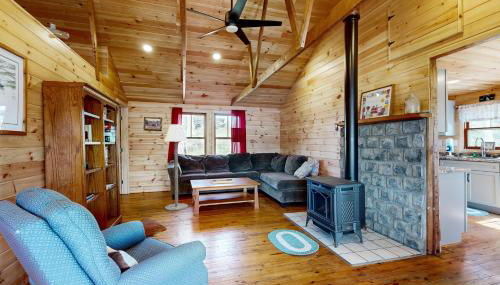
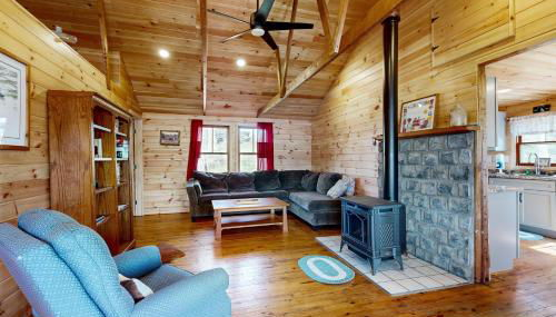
- floor lamp (176, 166)
